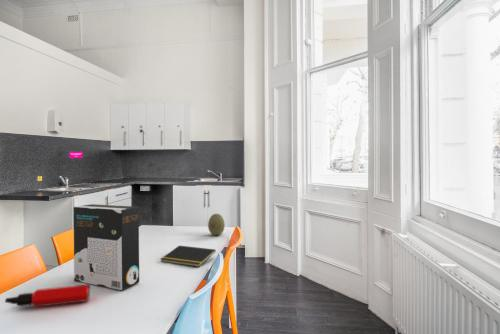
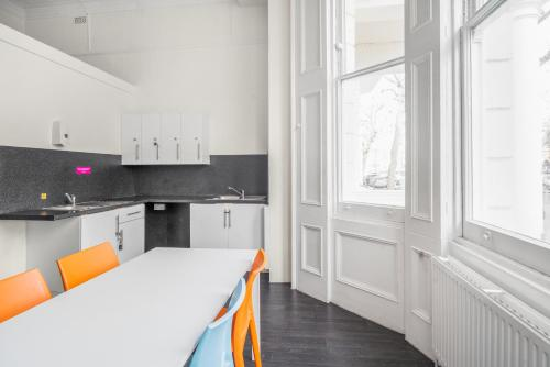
- notepad (188, 255)
- water bottle (51, 296)
- cereal box (106, 244)
- fruit (216, 224)
